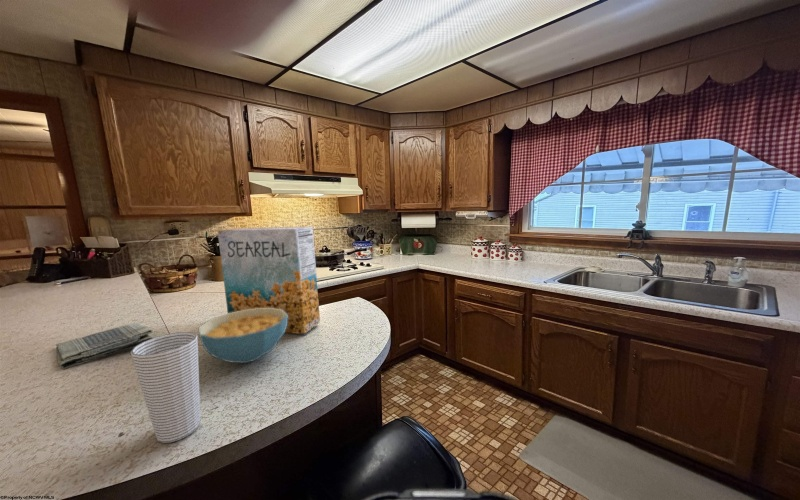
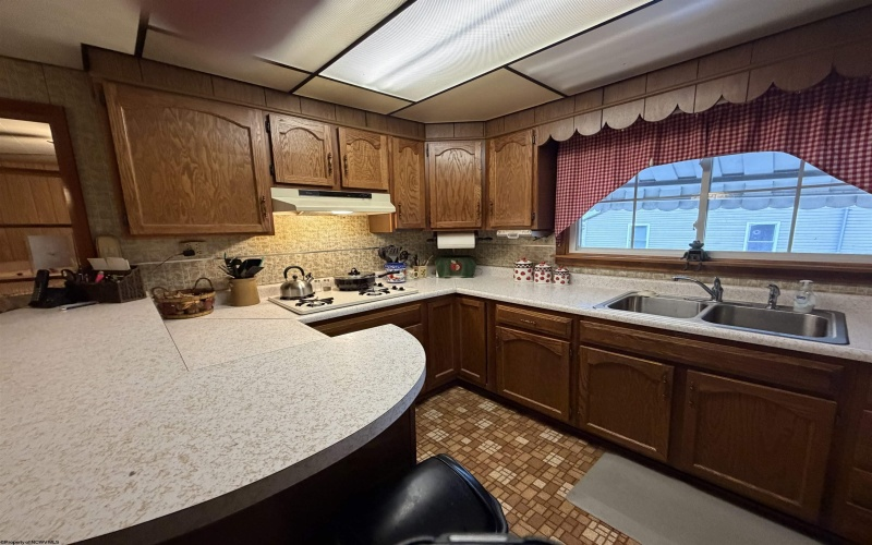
- cup (172, 387)
- cereal bowl (247, 339)
- dish towel (105, 340)
- cereal box (270, 278)
